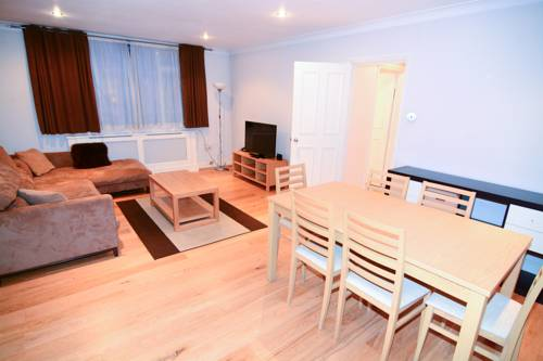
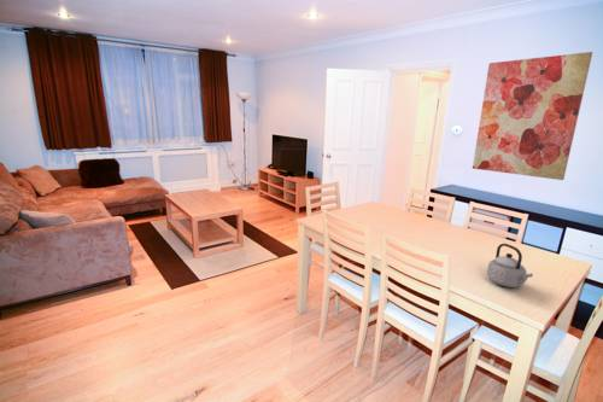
+ teapot (511, 266)
+ wall art (523, 118)
